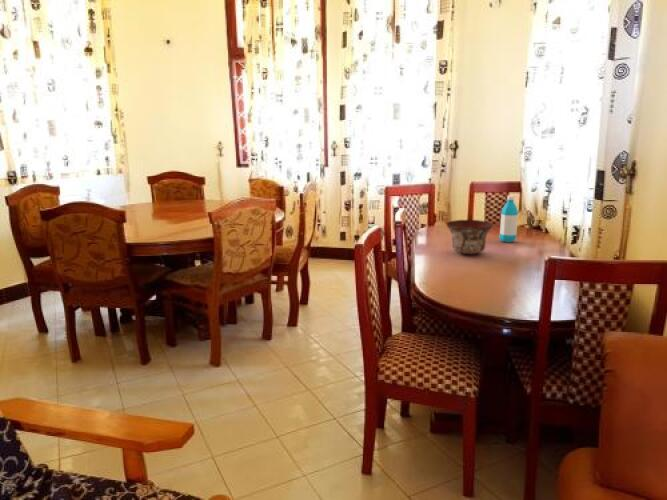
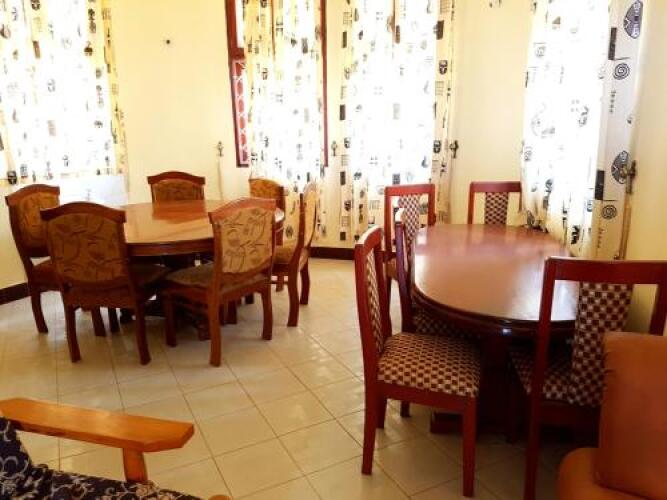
- bowl (468, 238)
- water bottle (509, 218)
